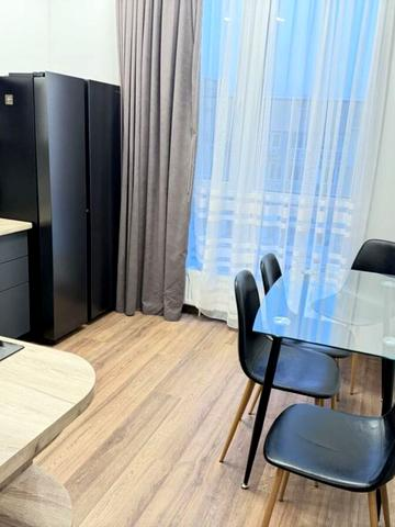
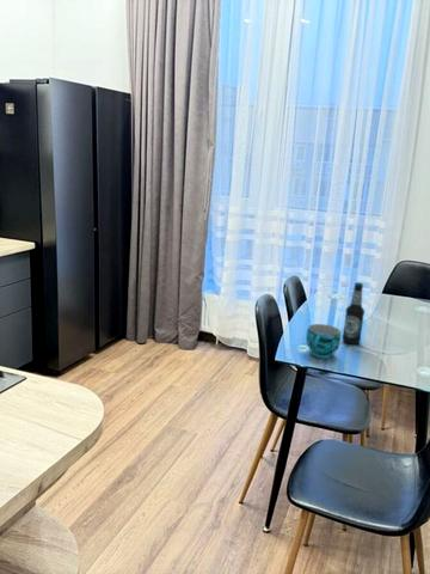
+ bottle (355, 312)
+ cup (322, 342)
